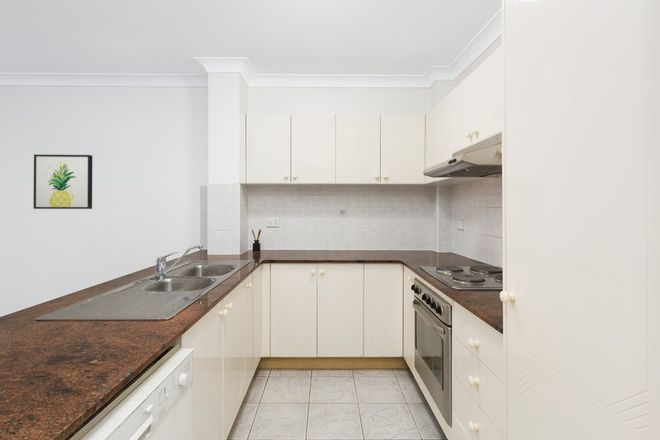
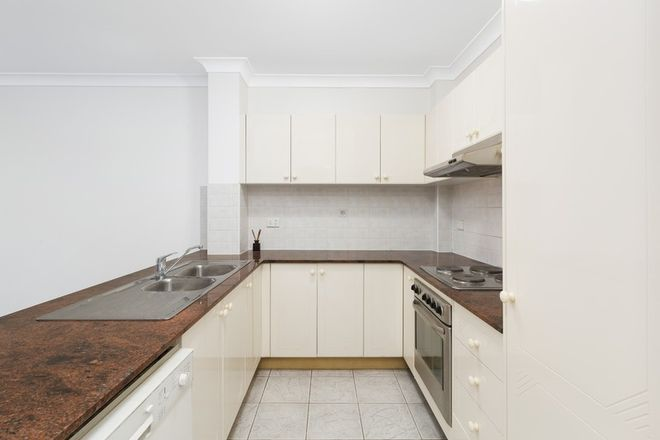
- wall art (63, 181)
